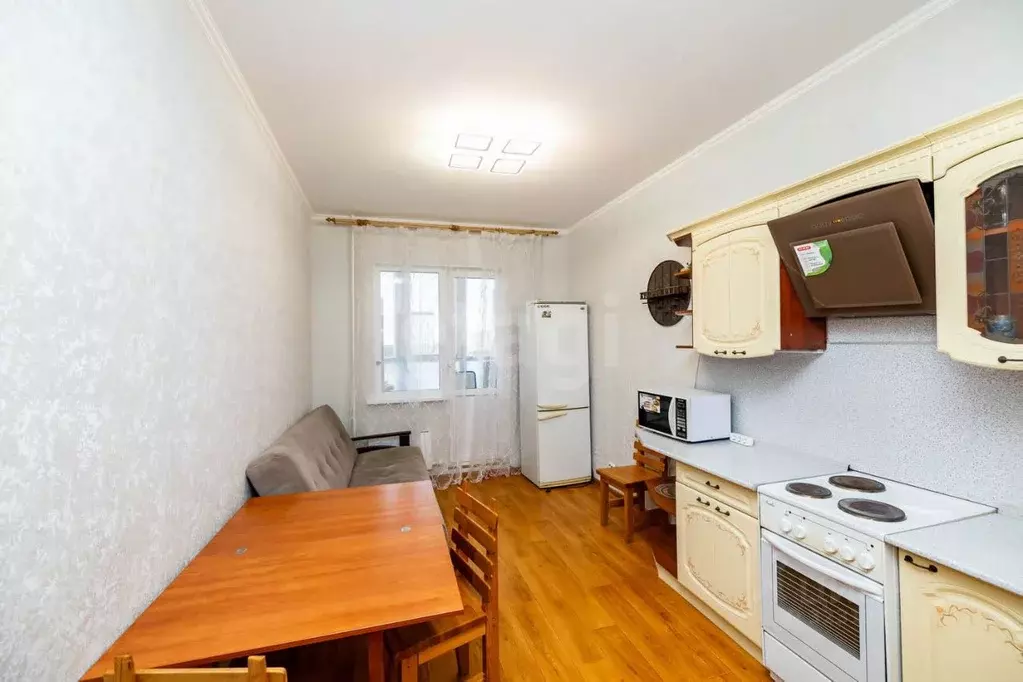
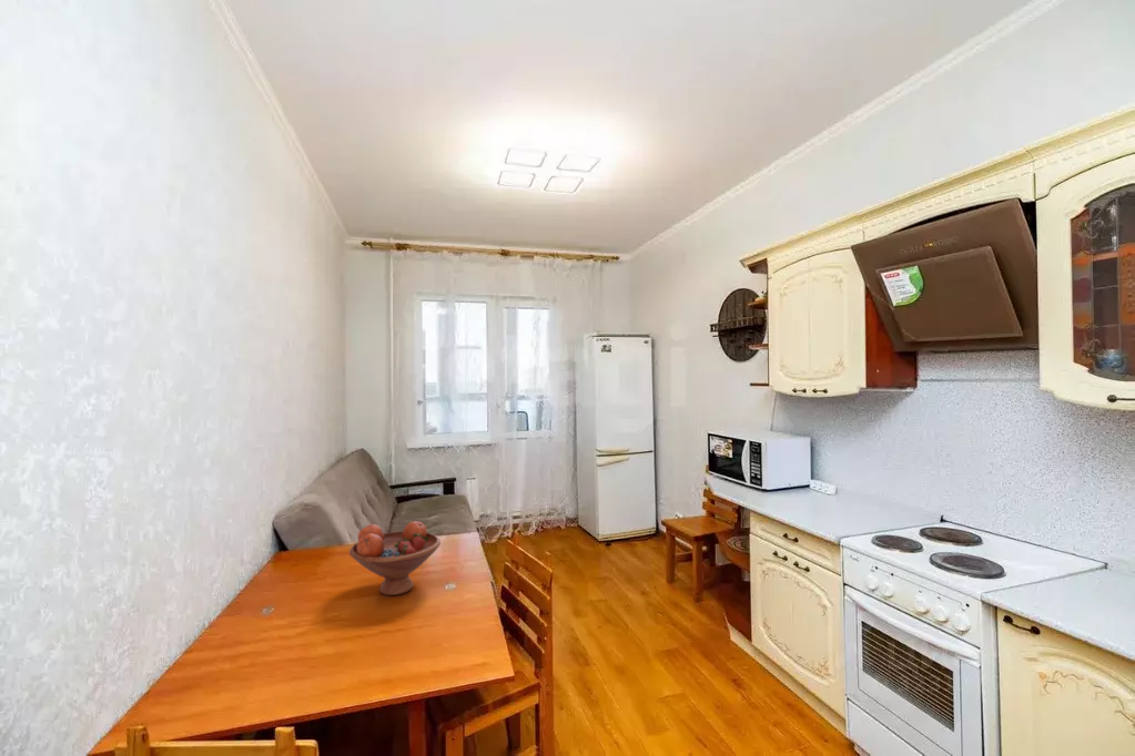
+ fruit bowl (396, 558)
